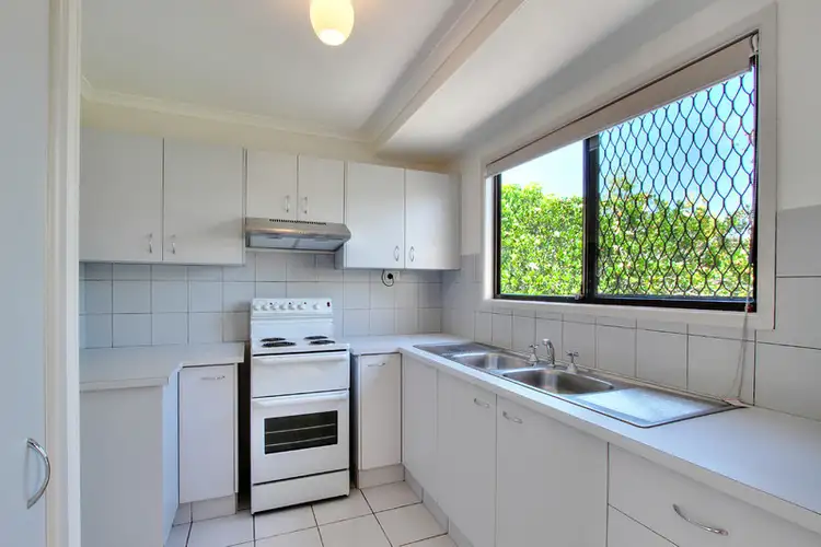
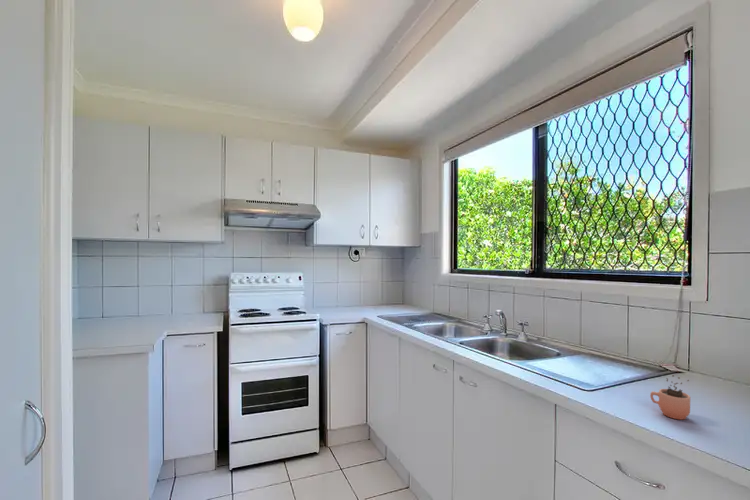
+ cocoa (669, 392)
